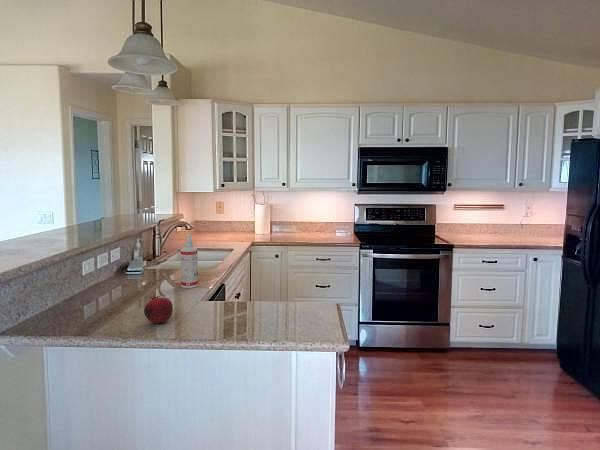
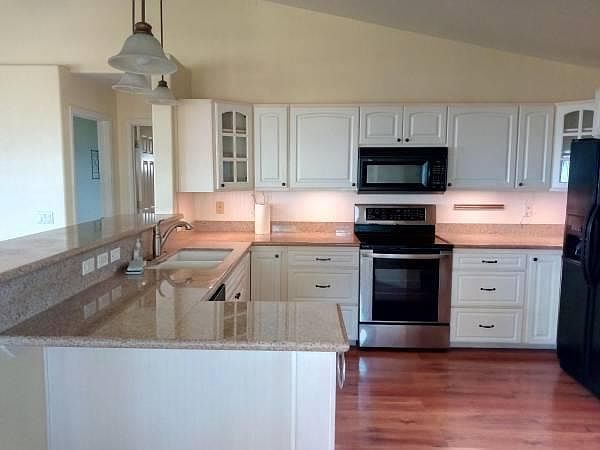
- spray bottle (189, 260)
- fruit (159, 308)
